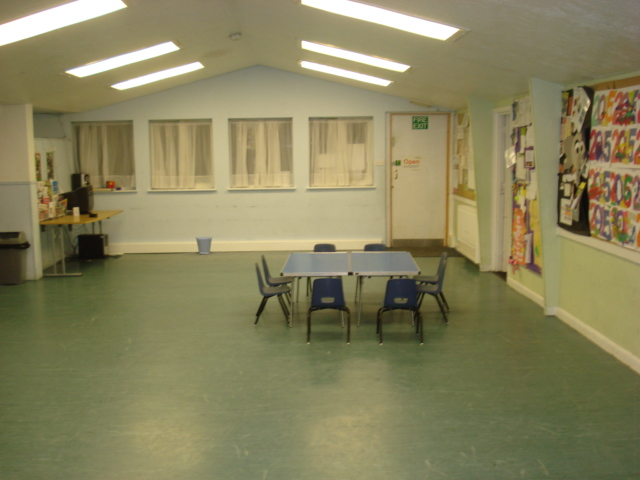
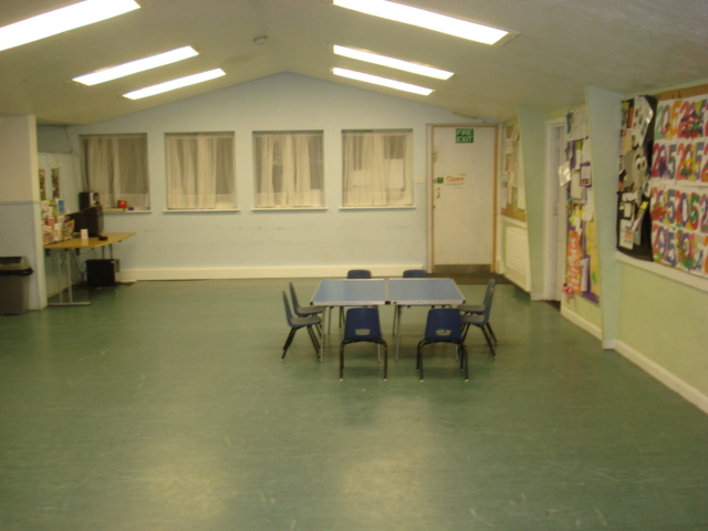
- wastebasket (204, 245)
